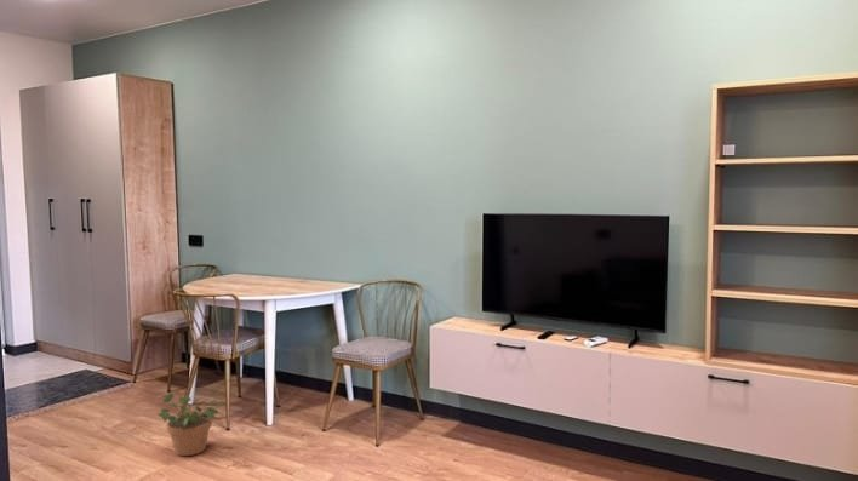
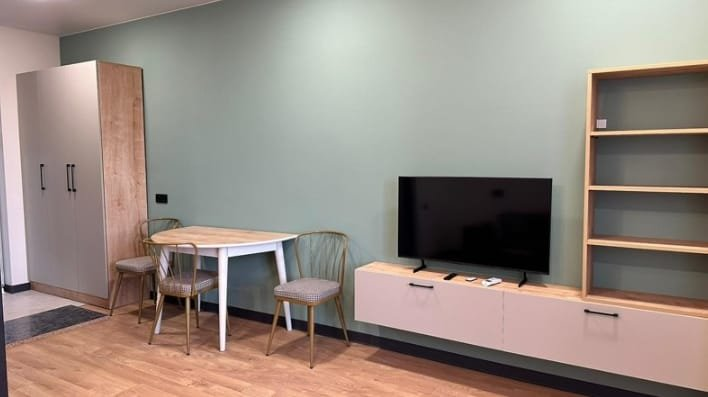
- potted plant (193, 419)
